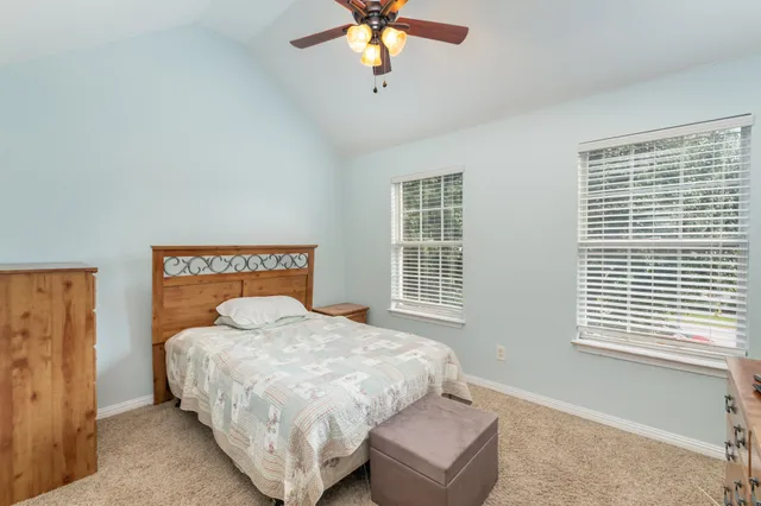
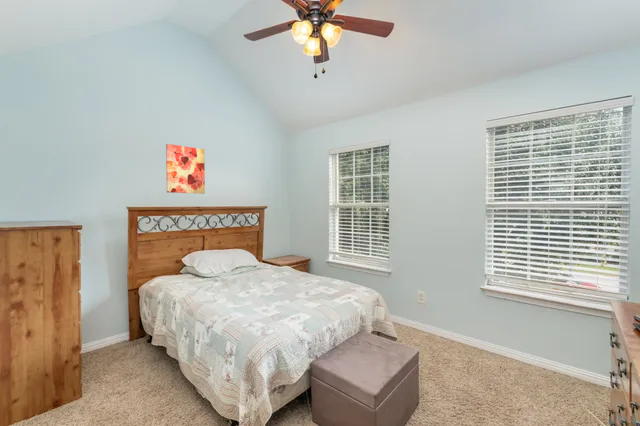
+ wall art (186, 169)
